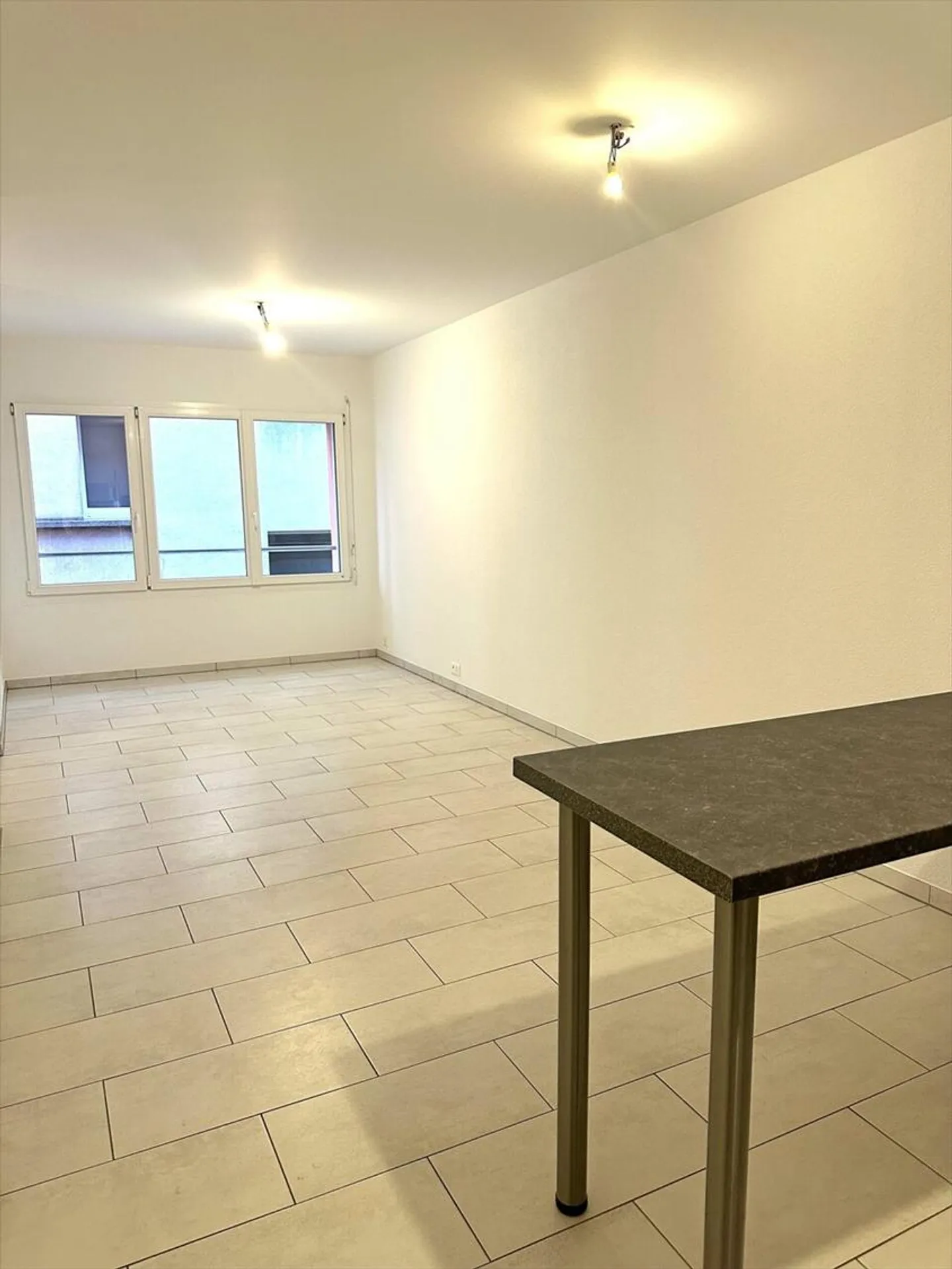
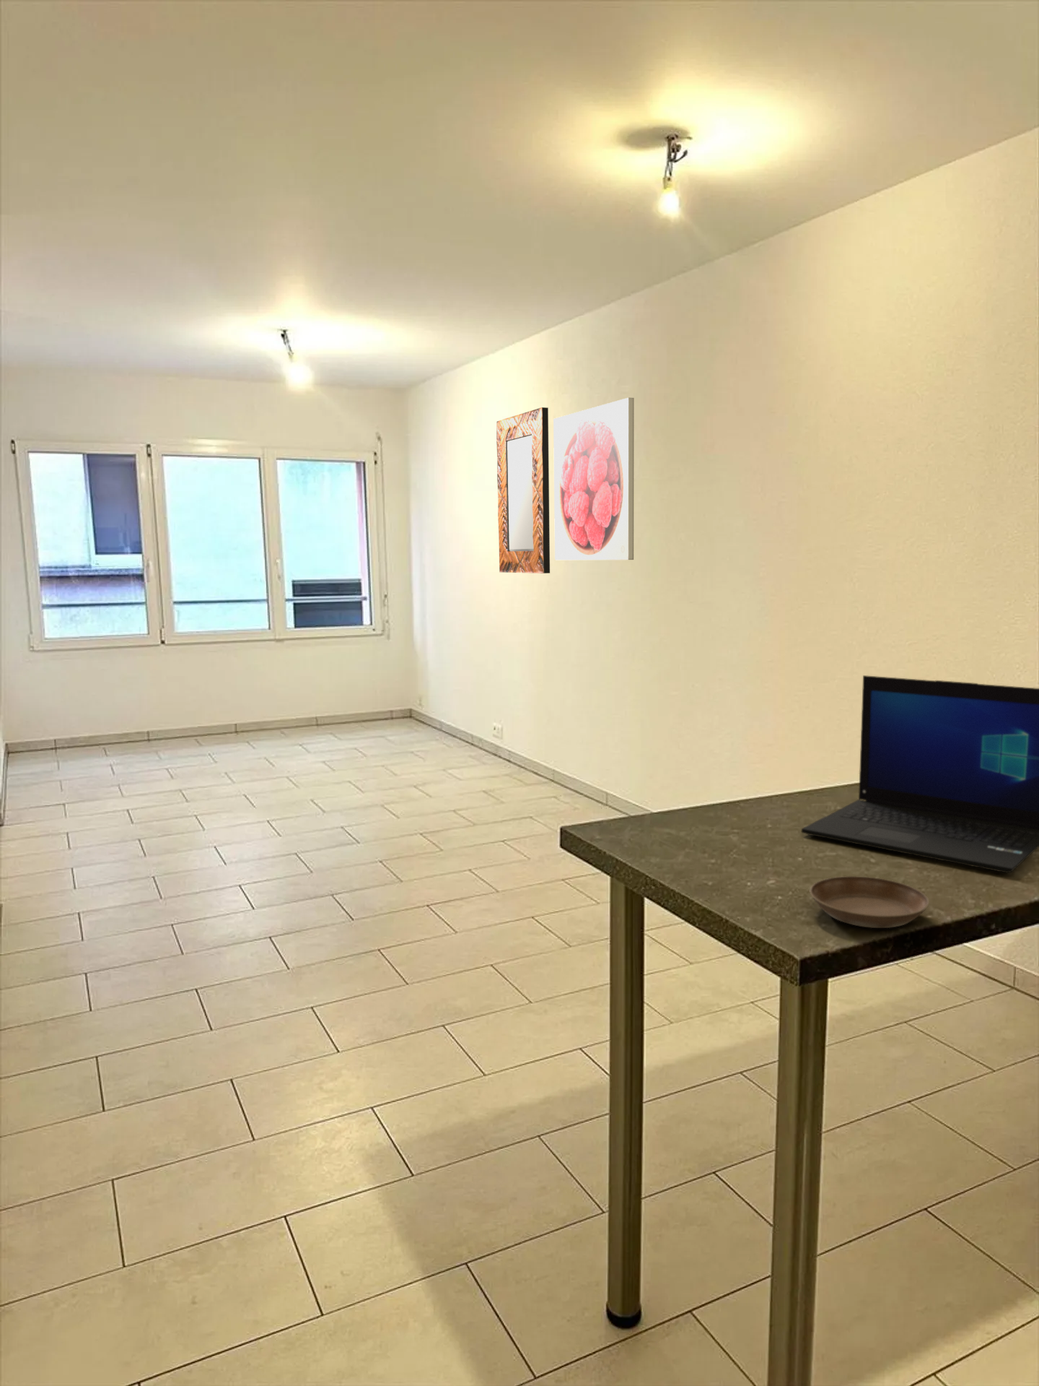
+ laptop (930, 763)
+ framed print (590, 485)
+ home mirror (522, 495)
+ saucer (868, 903)
